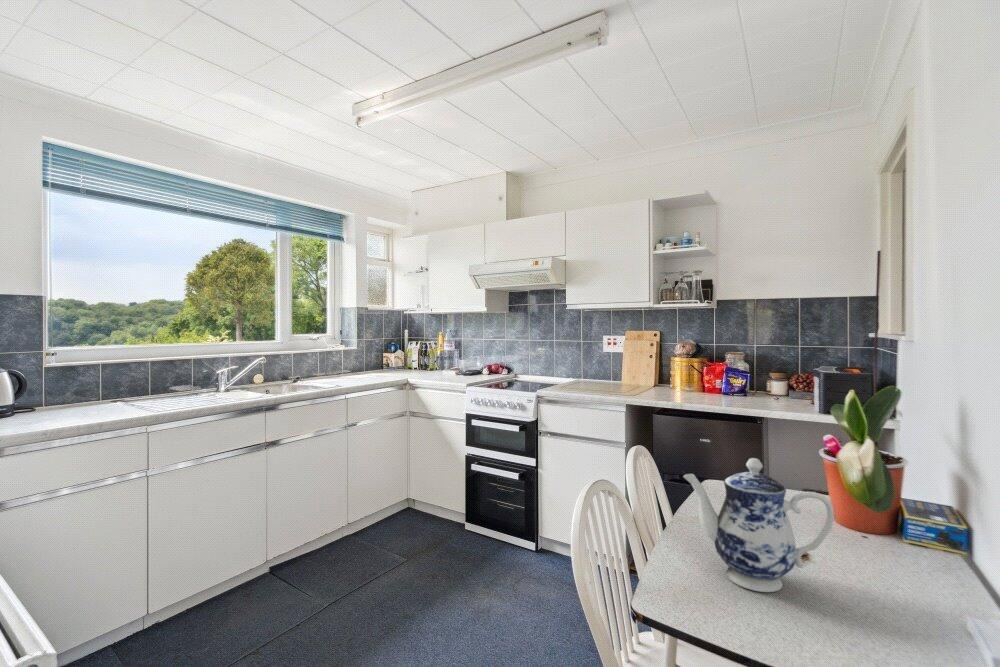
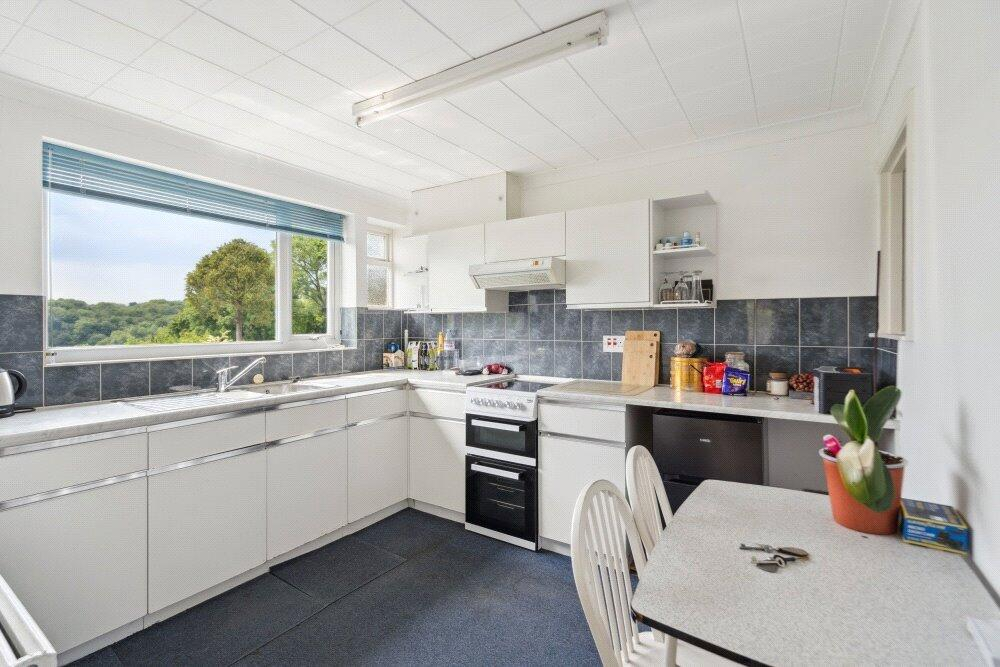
- teapot (753, 518)
